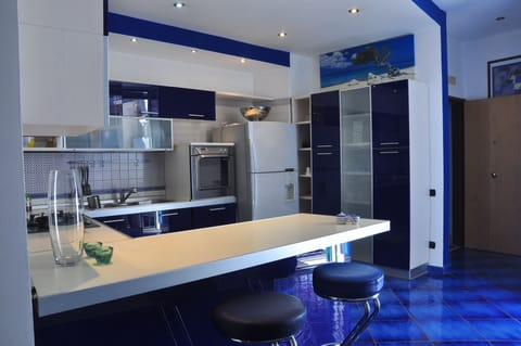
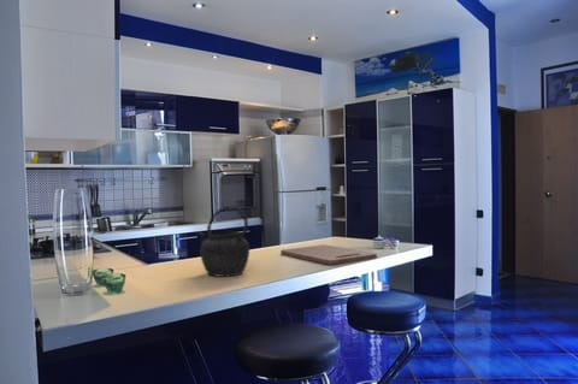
+ cutting board (326, 253)
+ kettle (220, 240)
